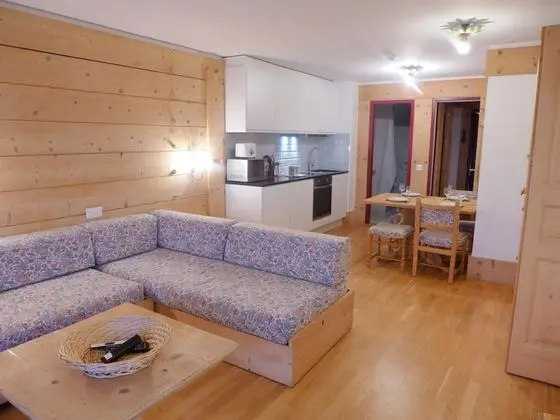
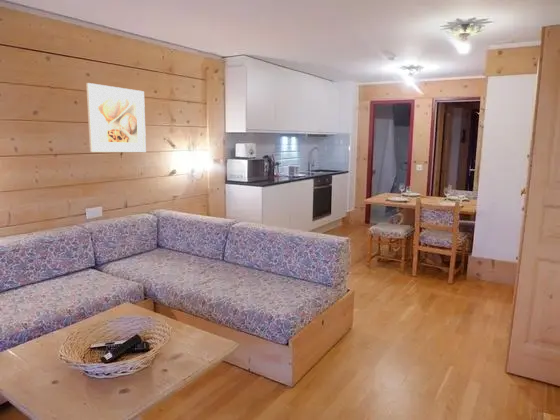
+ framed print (118, 120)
